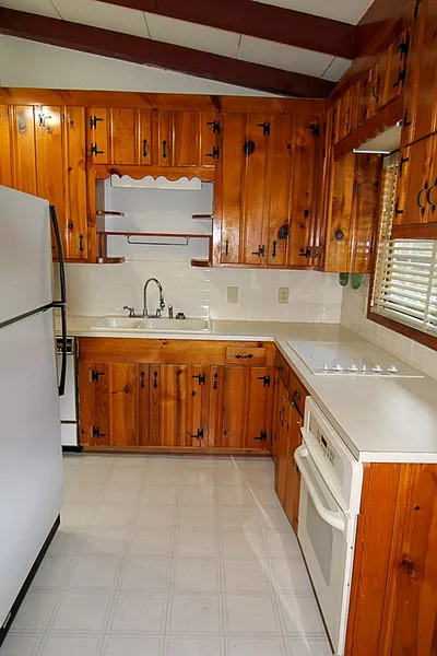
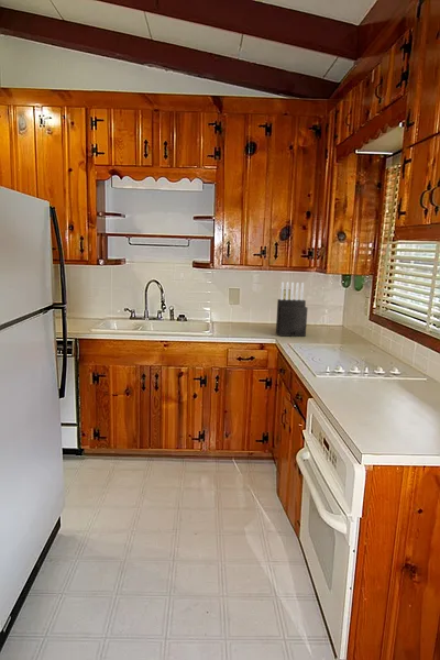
+ knife block (293, 309)
